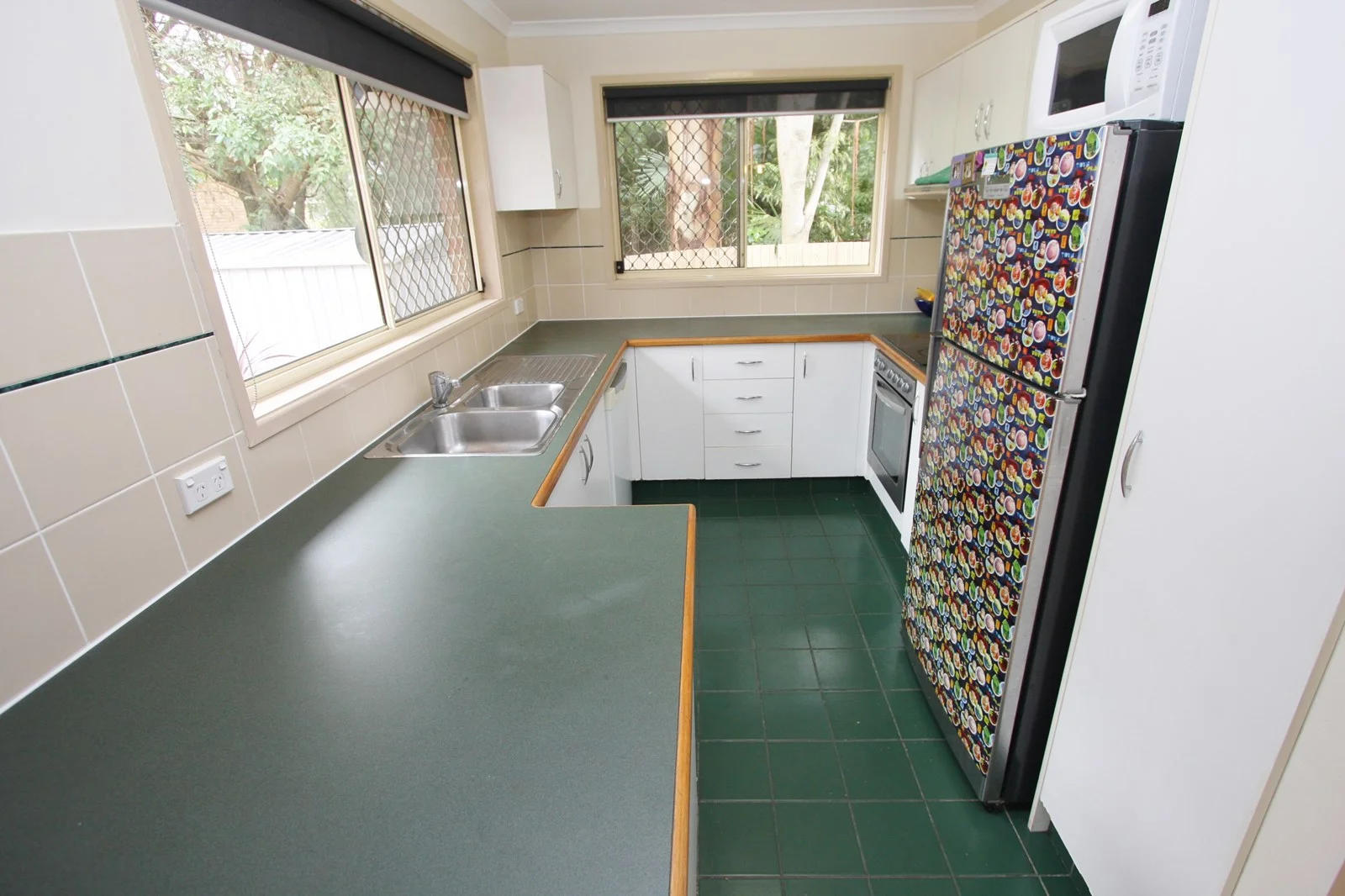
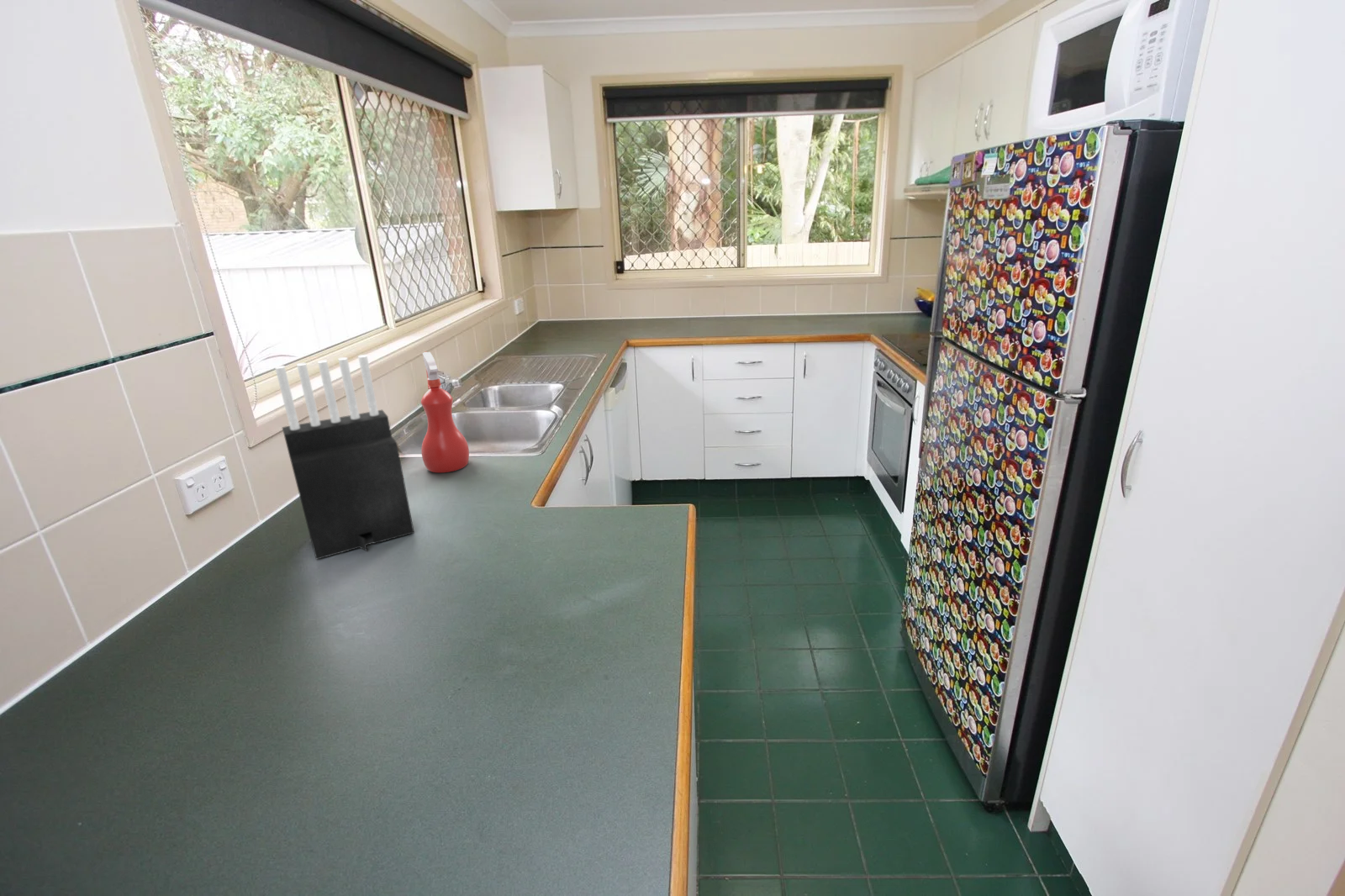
+ knife block (345, 455)
+ spray bottle (438, 411)
